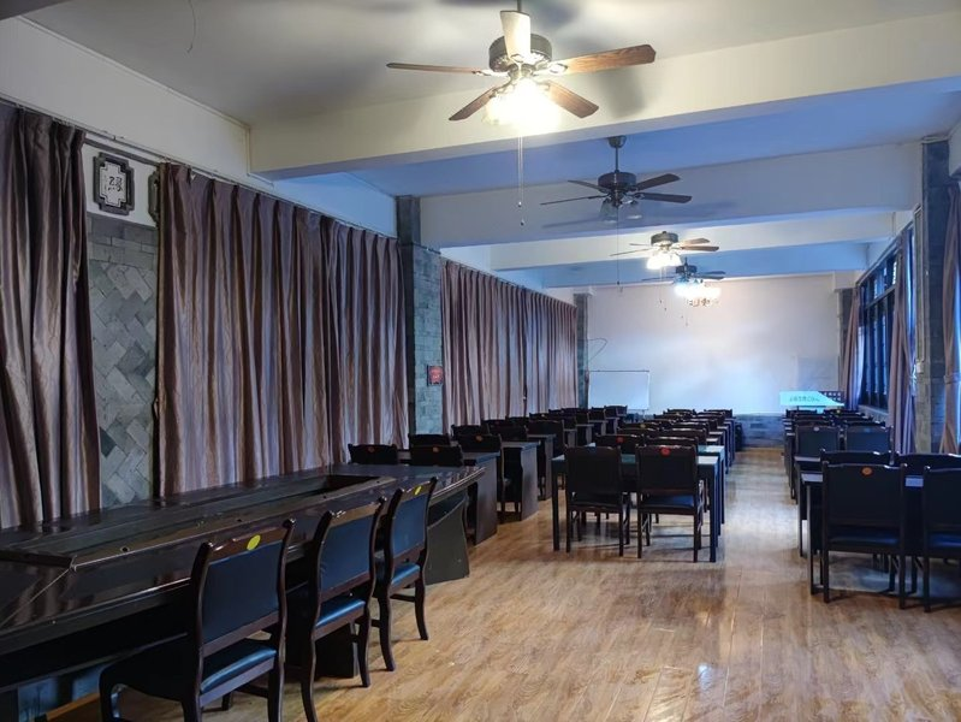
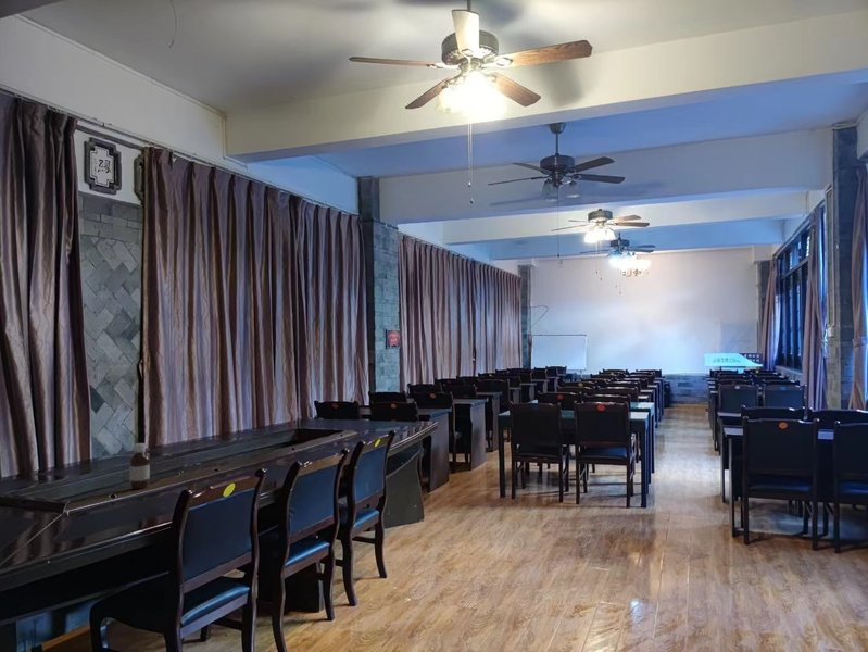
+ bottle (139, 465)
